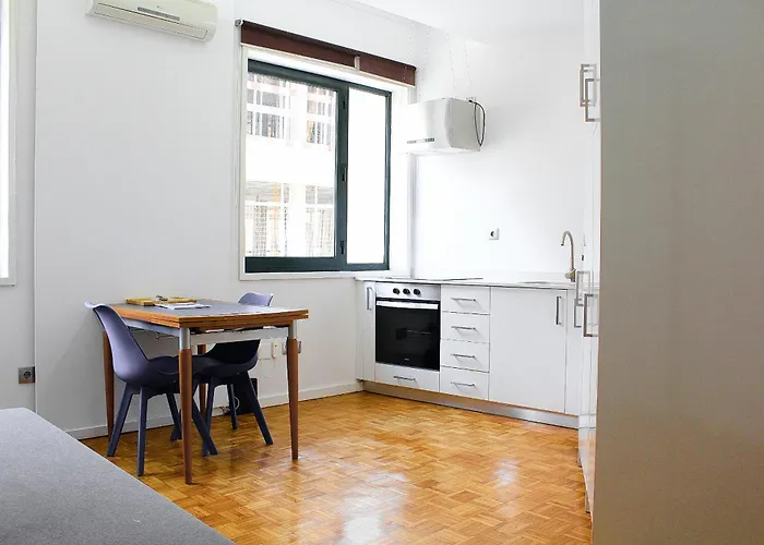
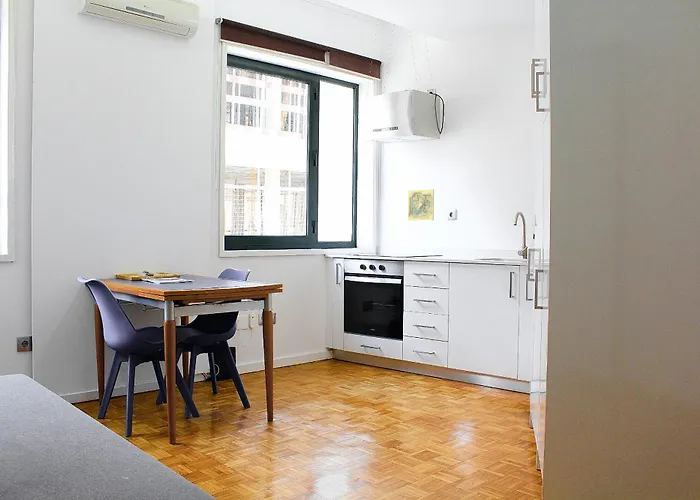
+ decorative tile (420, 205)
